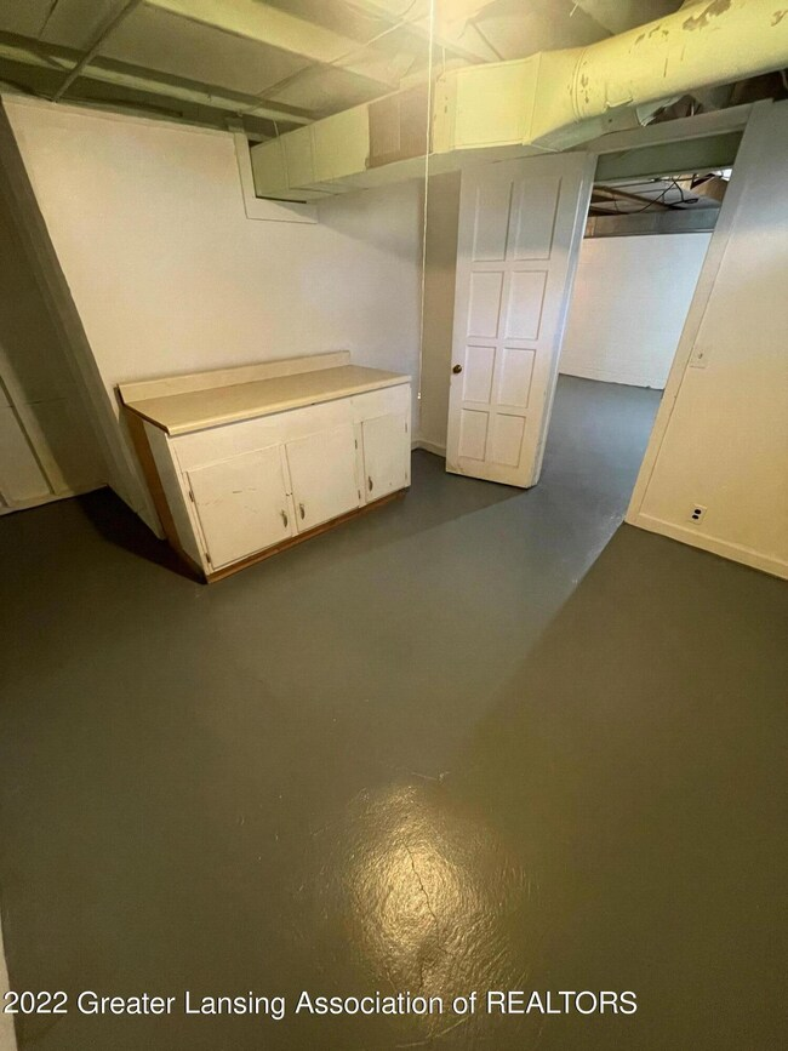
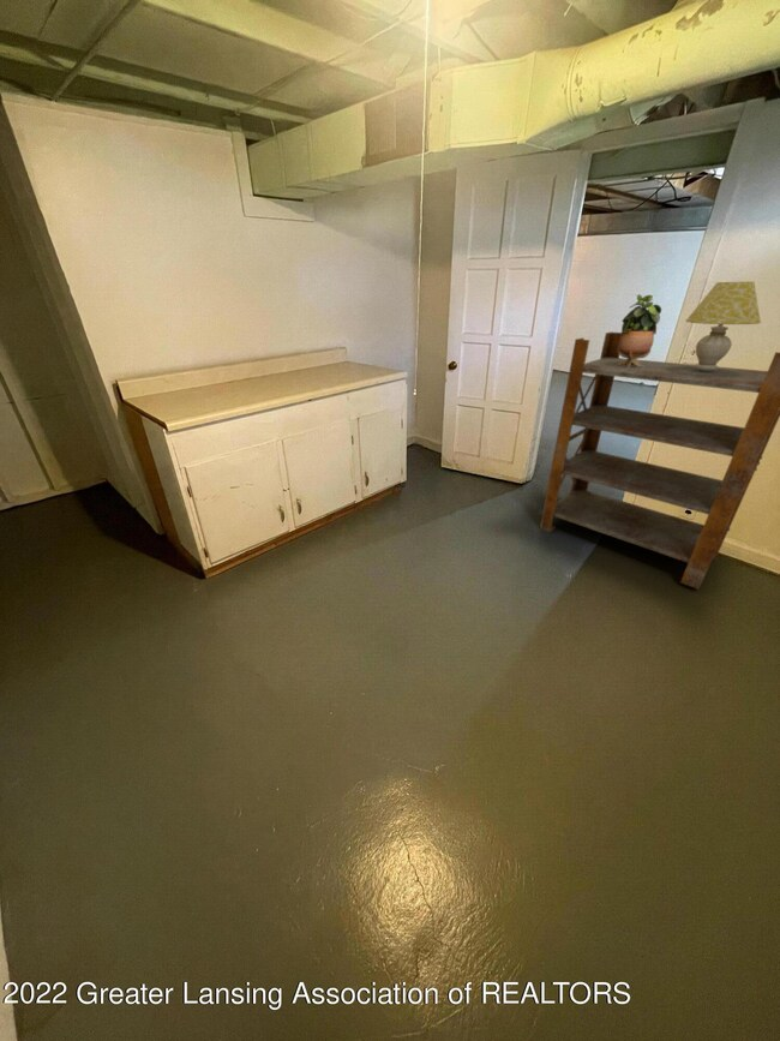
+ table lamp (719, 328)
+ shelving unit (650, 463)
+ potted plant (638, 330)
